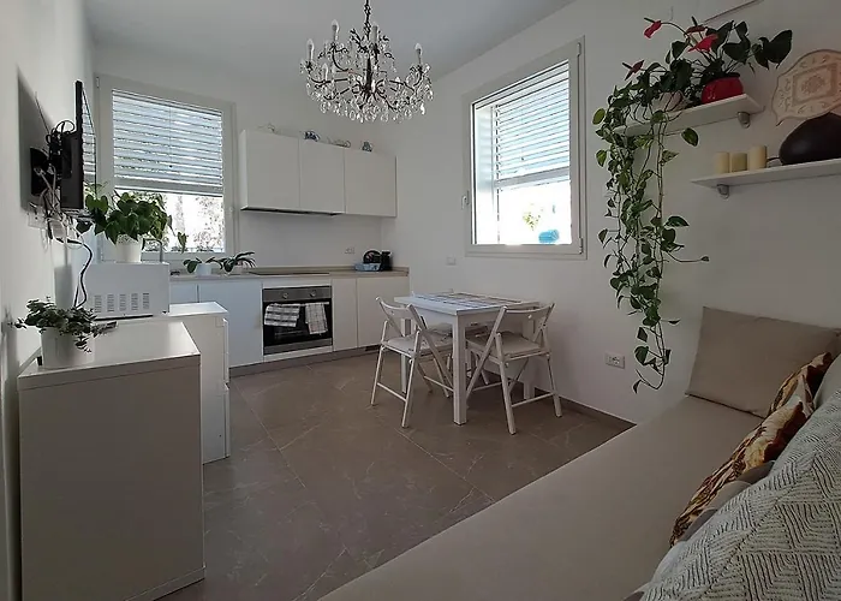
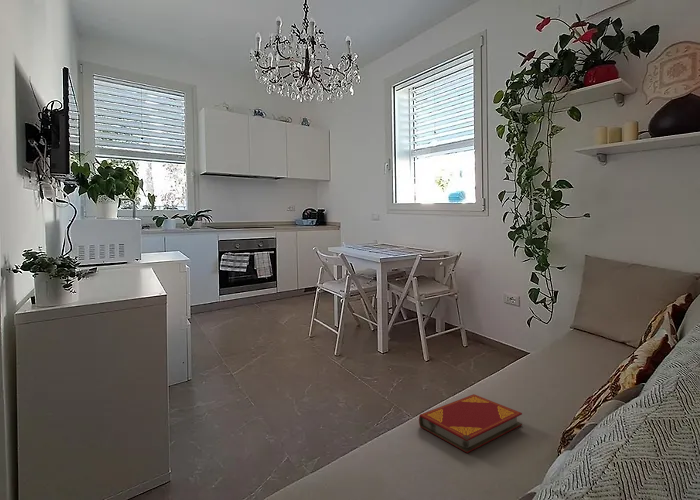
+ hardback book (470, 419)
